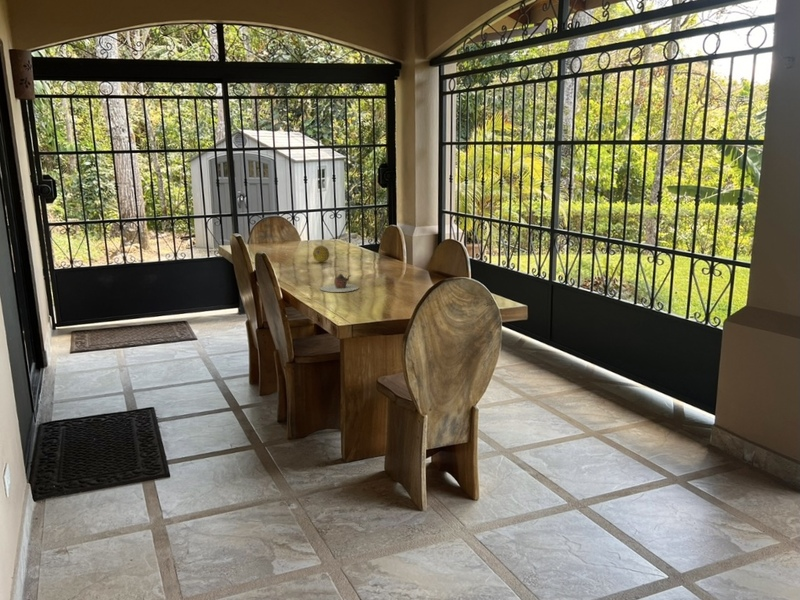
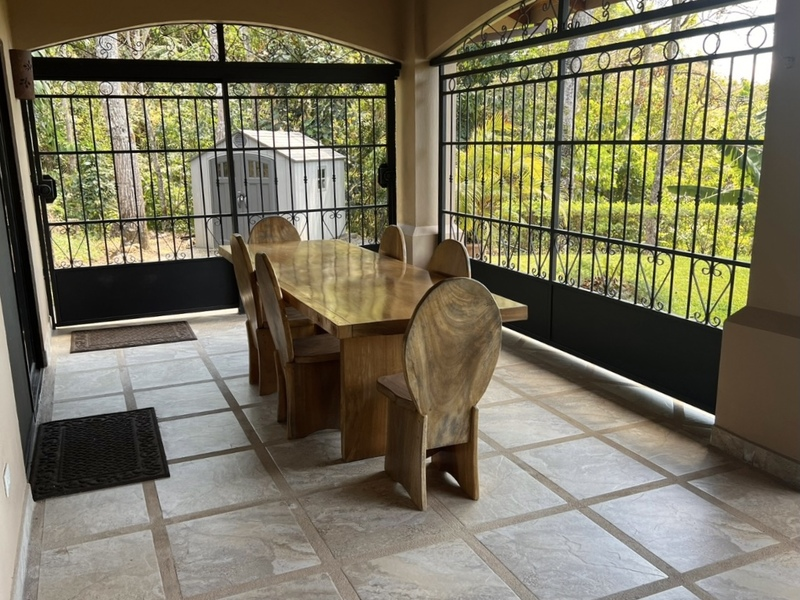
- teapot (339, 279)
- fruit (321, 254)
